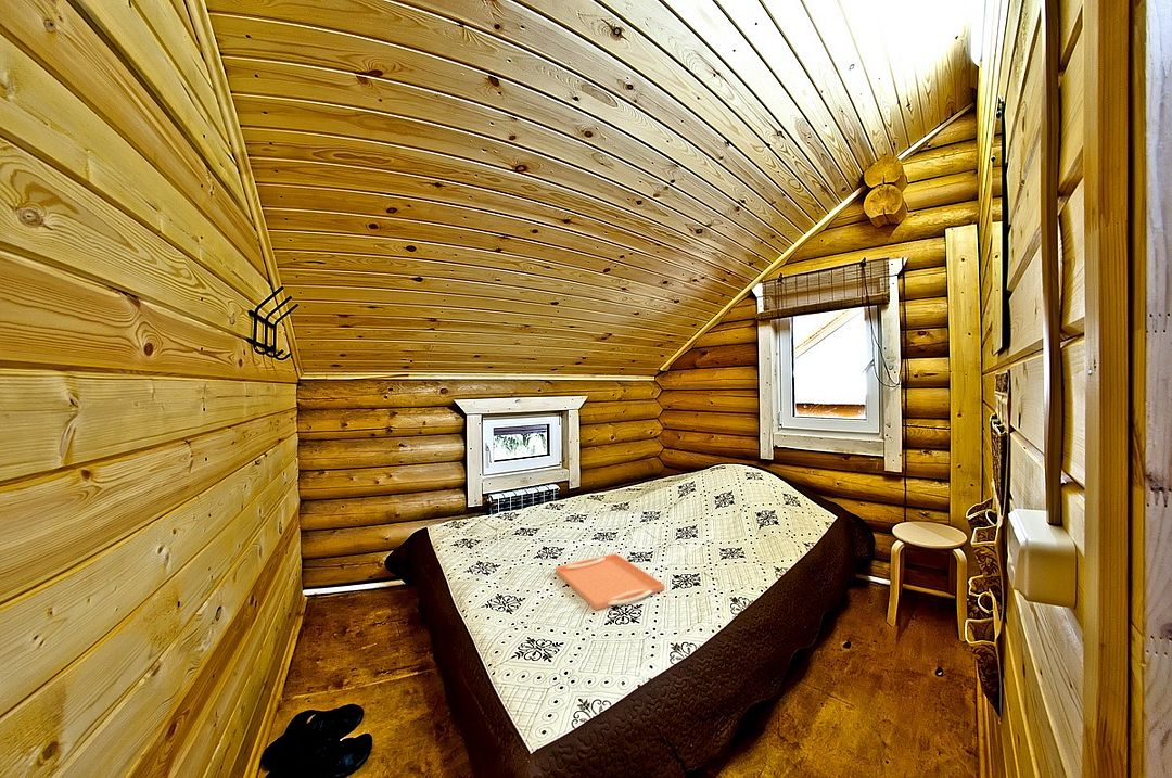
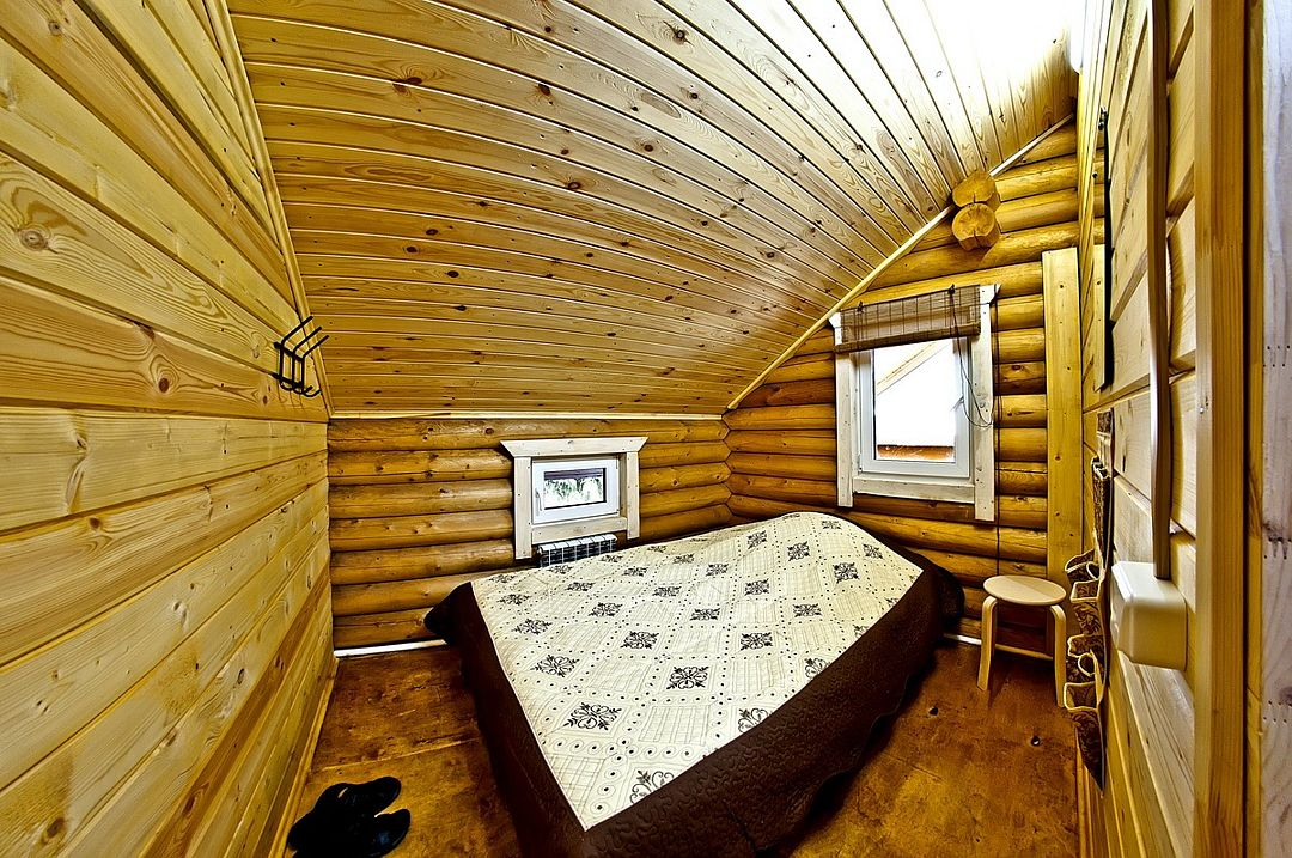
- serving tray (607, 577)
